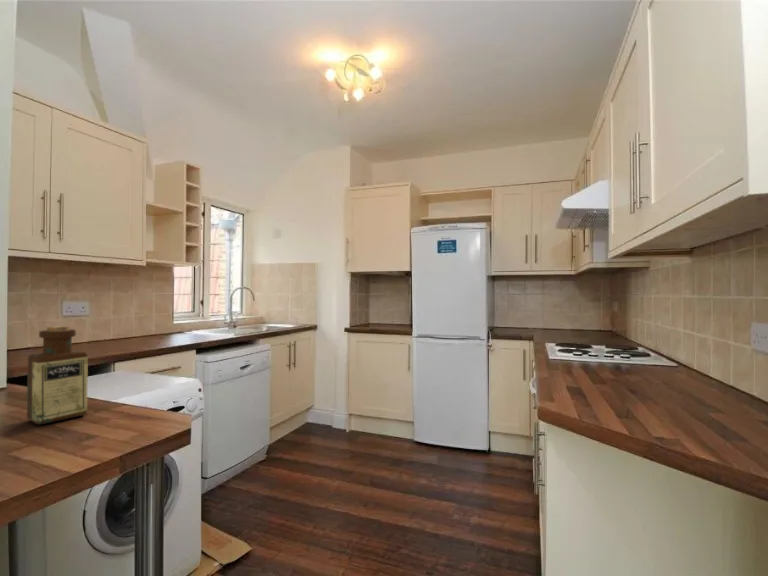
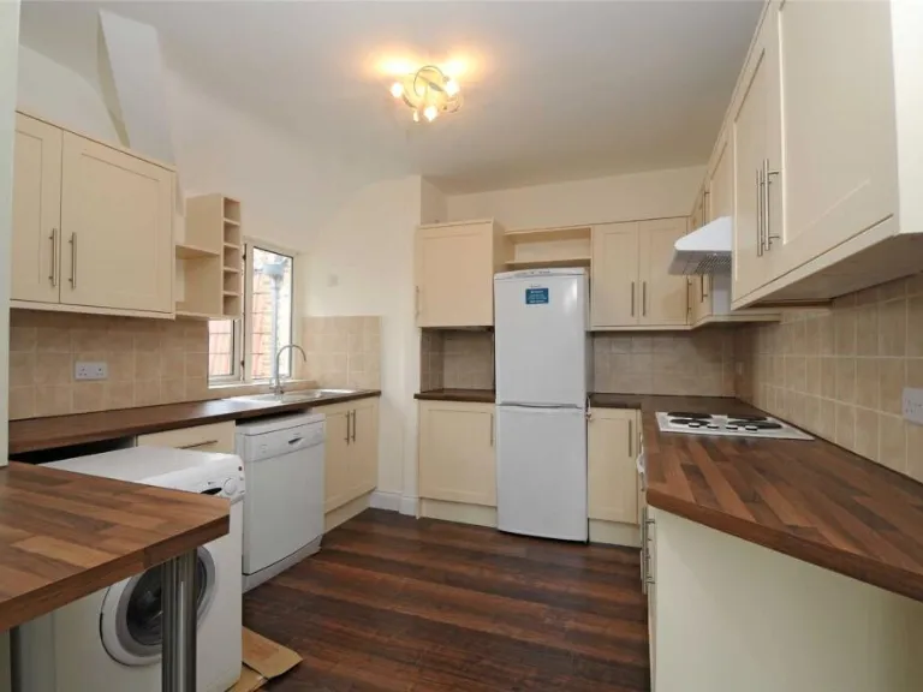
- bottle (58, 372)
